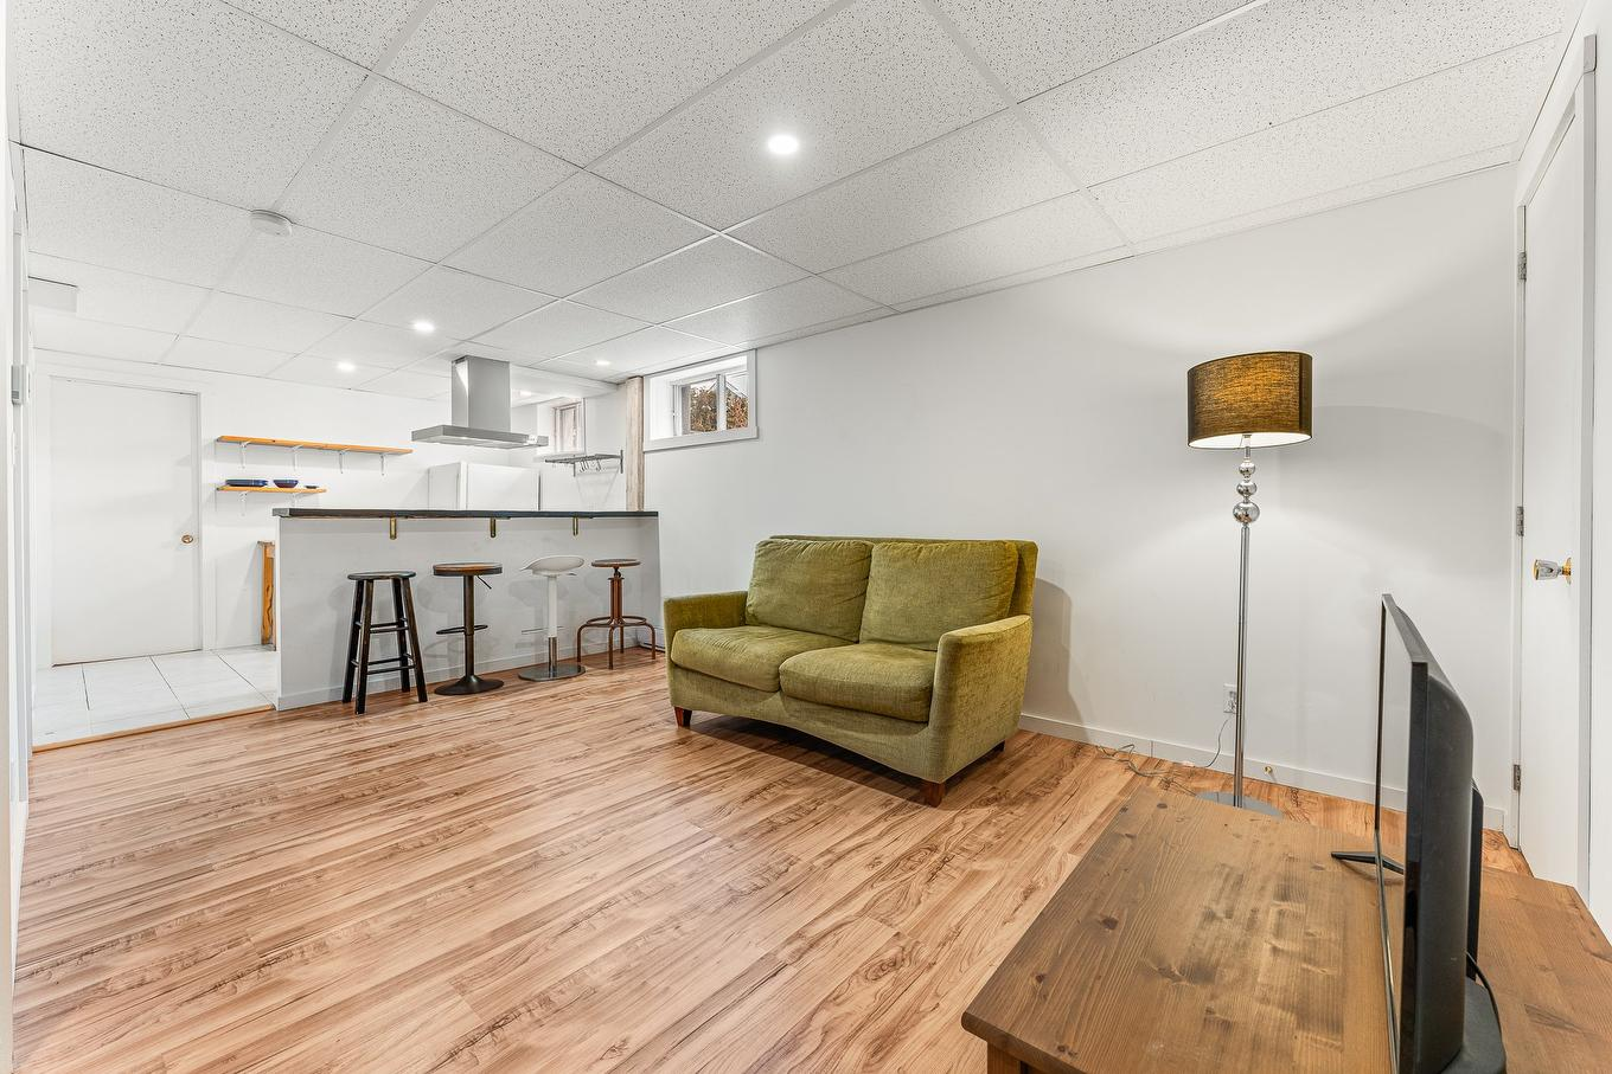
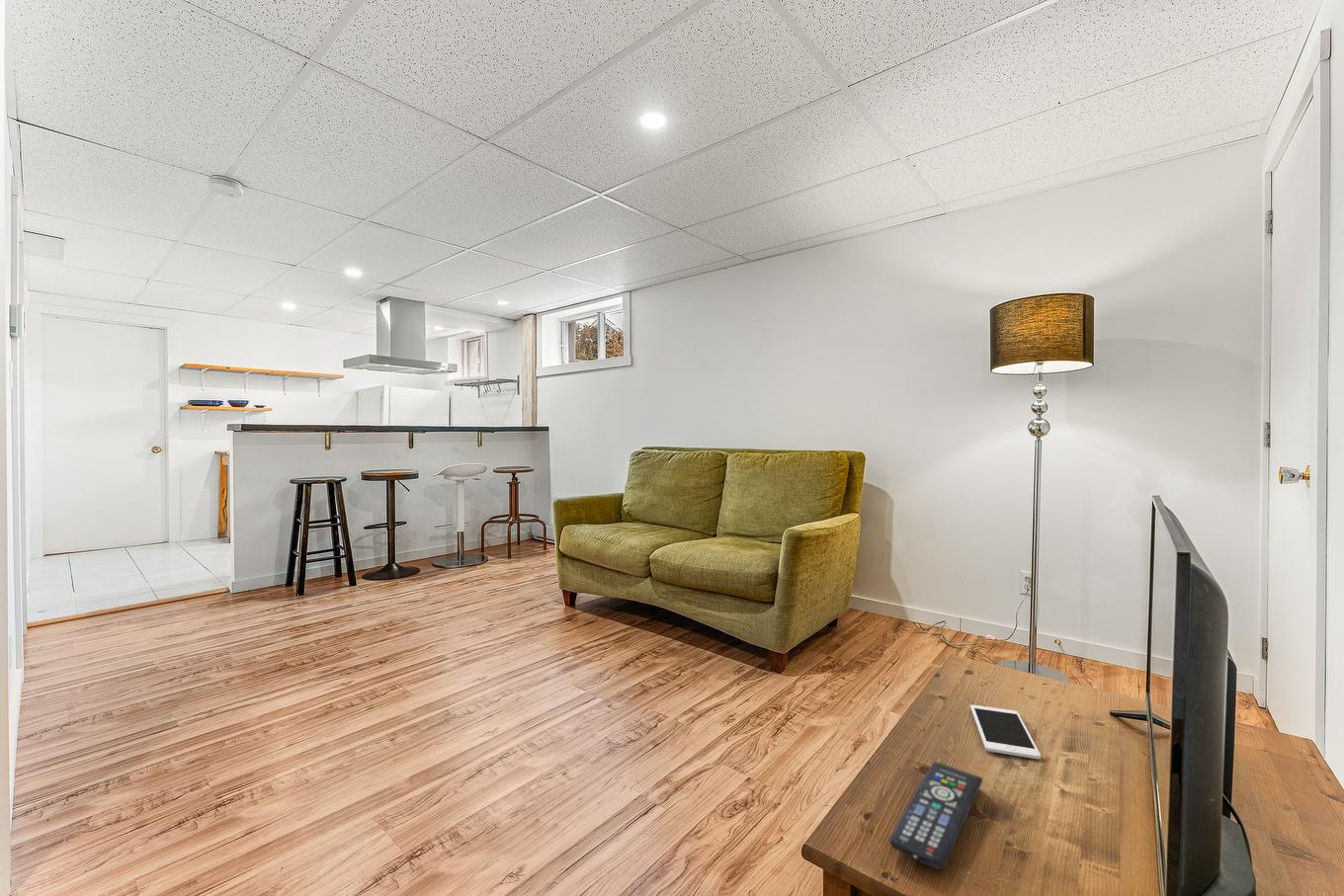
+ remote control (940, 808)
+ cell phone (1002, 729)
